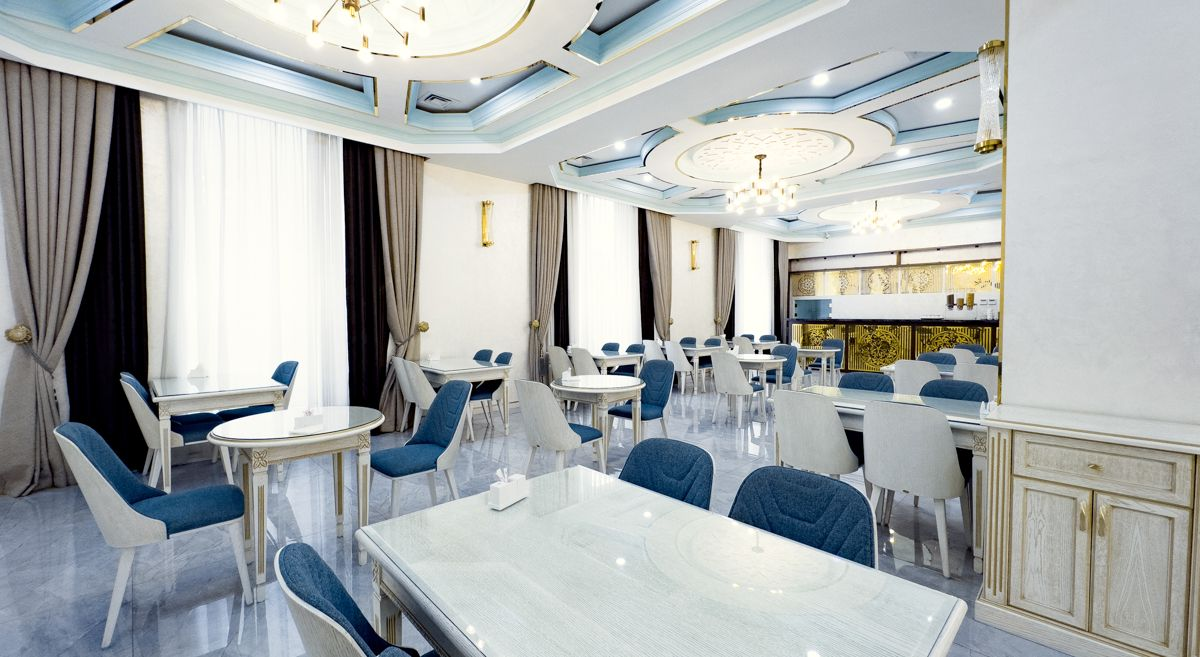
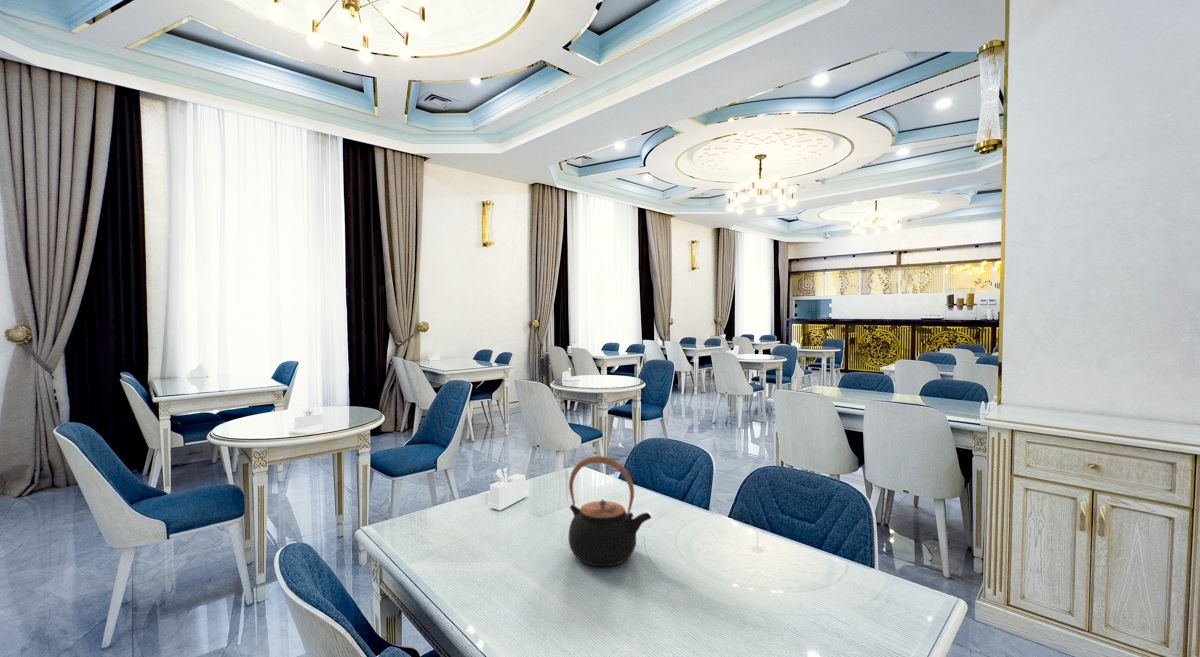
+ teapot (608, 506)
